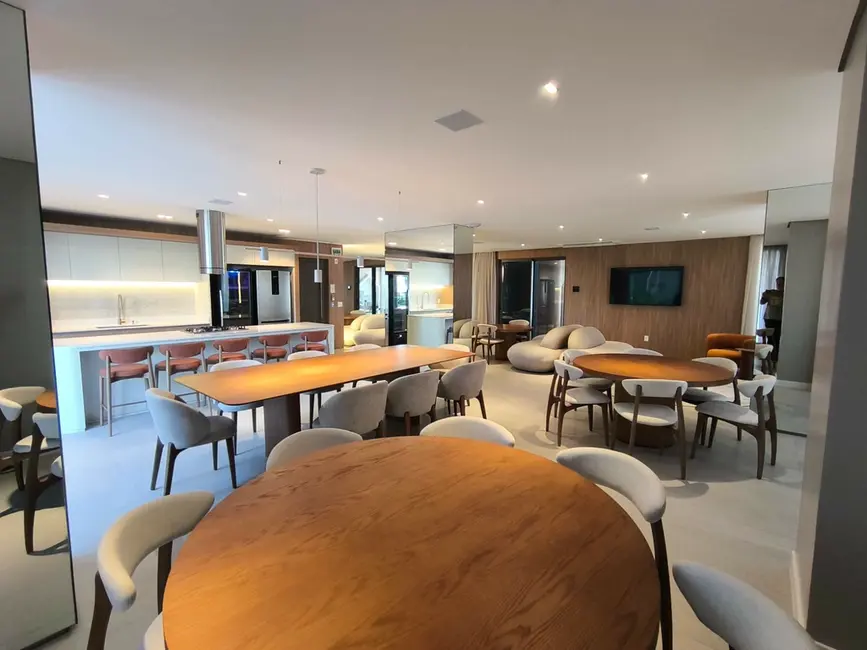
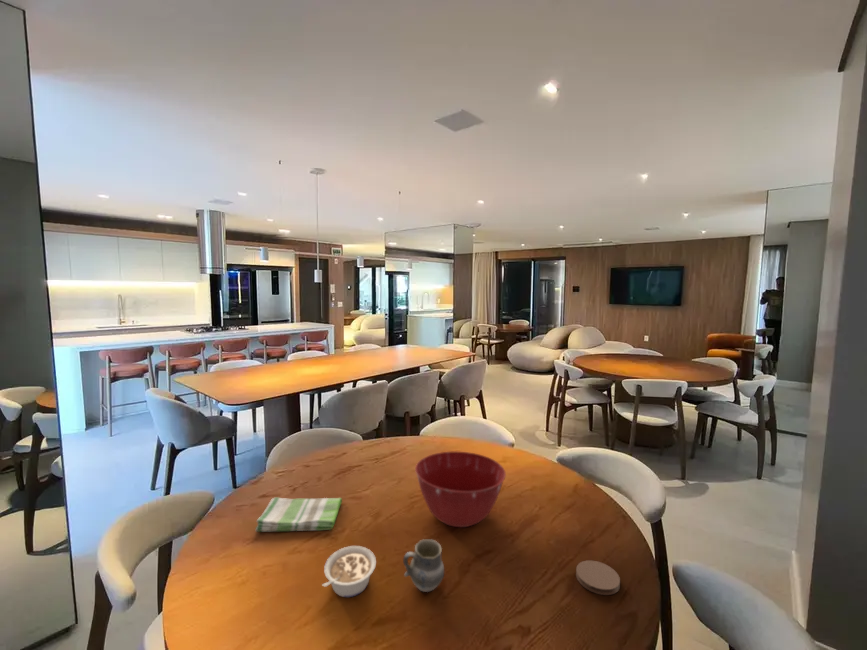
+ legume (350, 573)
+ cup (423, 566)
+ coaster (597, 576)
+ mixing bowl (459, 491)
+ dish towel (301, 511)
